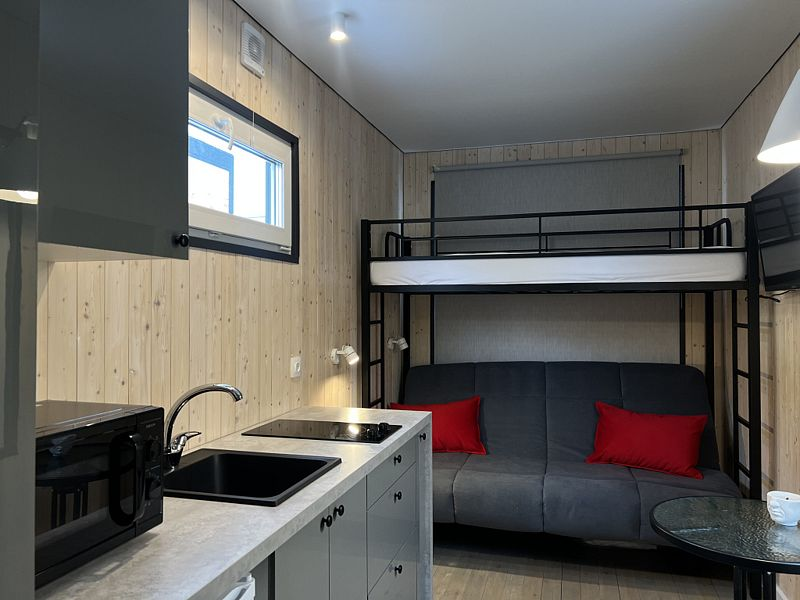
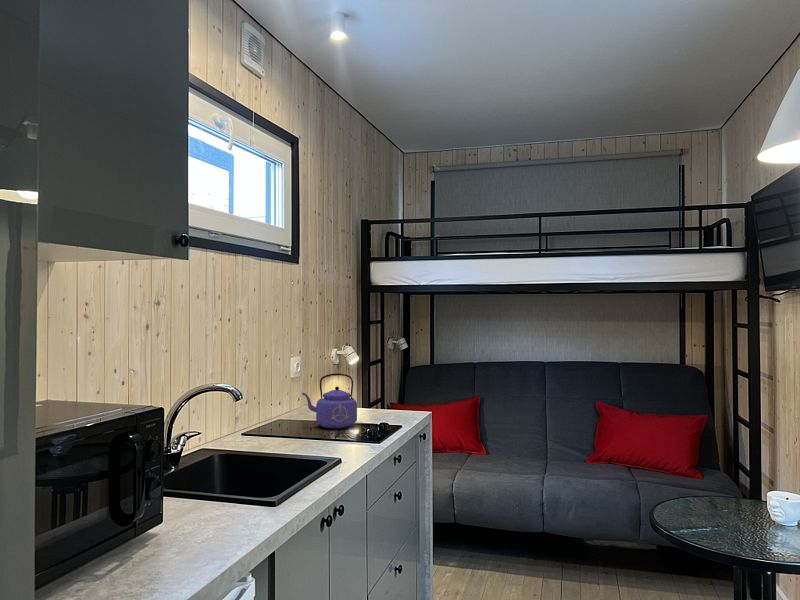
+ kettle (329, 399)
